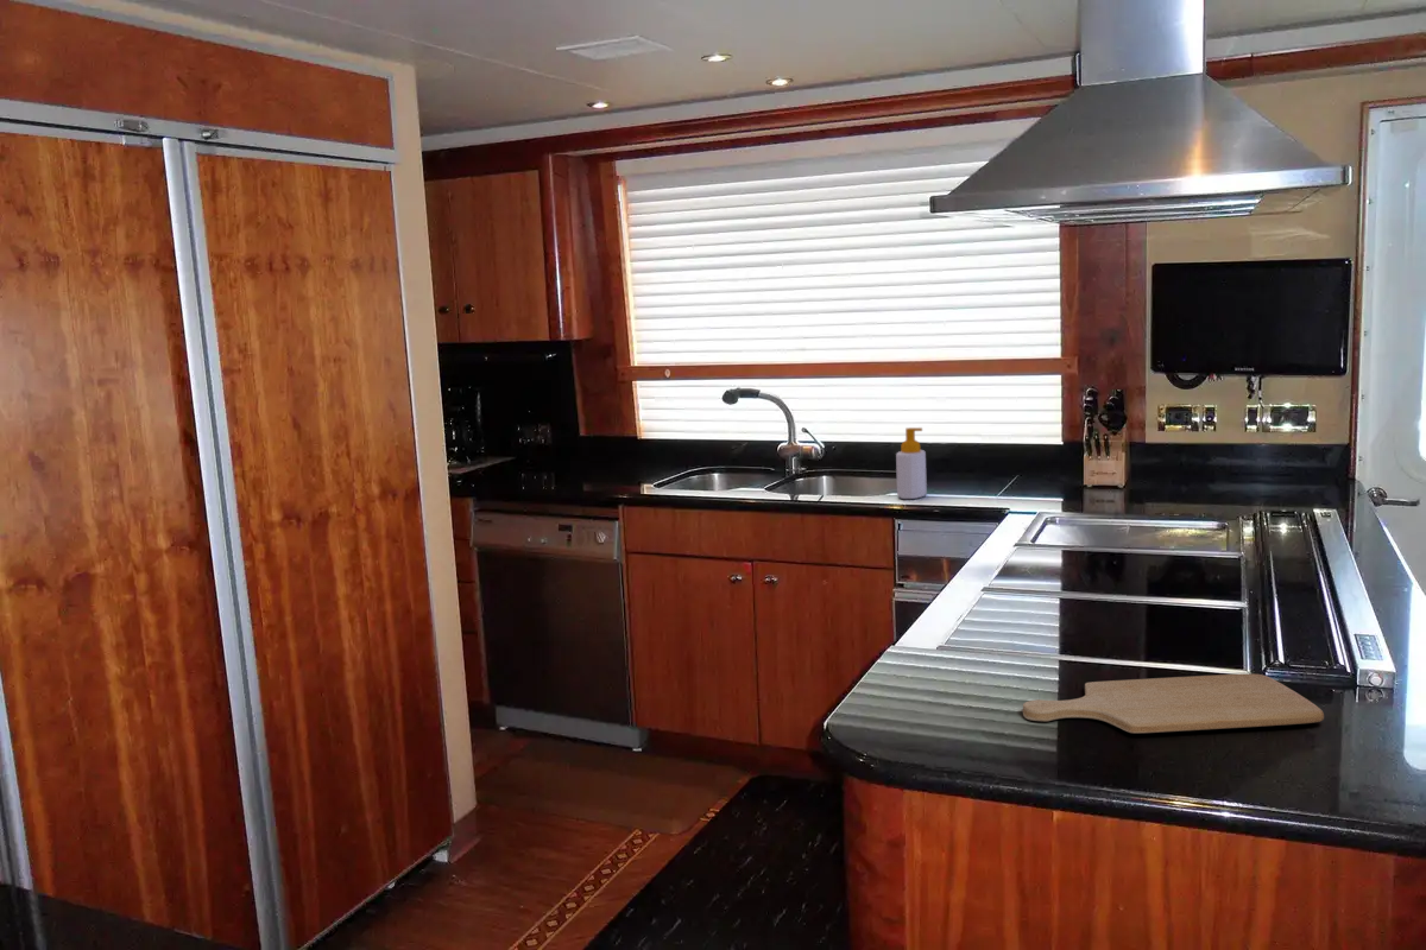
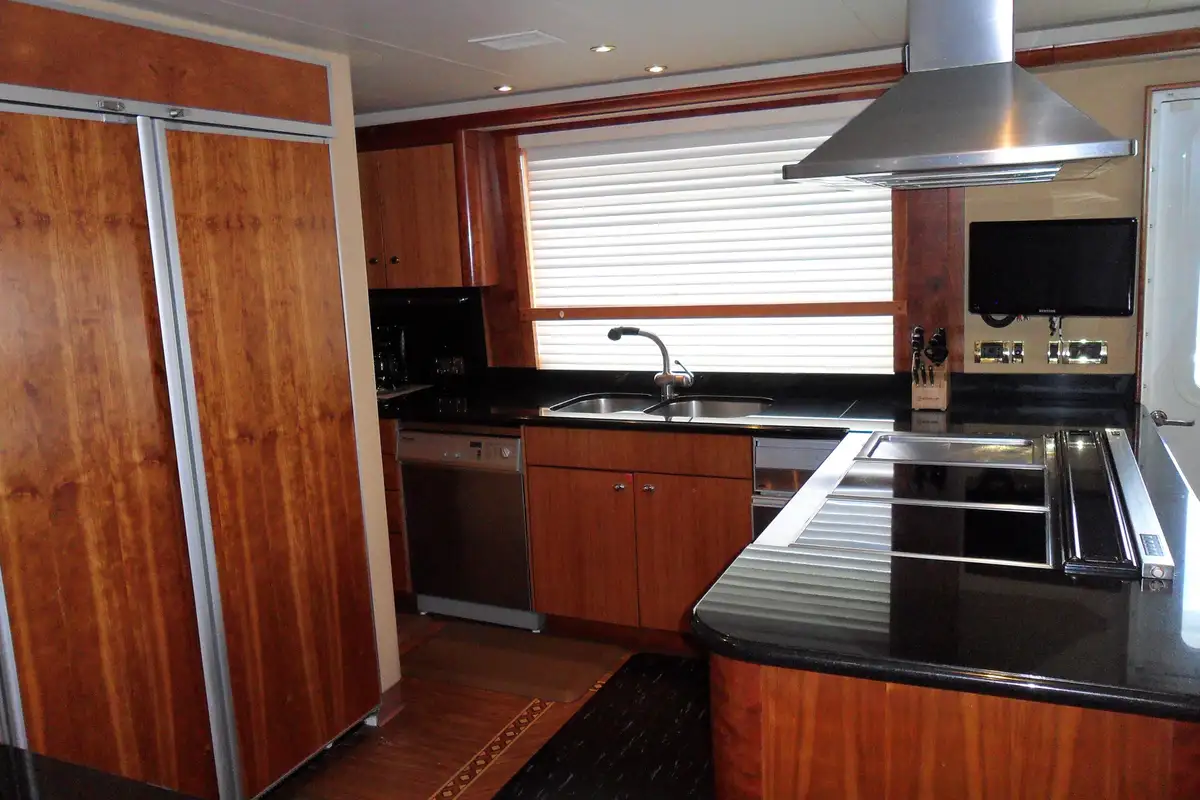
- chopping board (1159, 703)
- soap bottle (910, 462)
